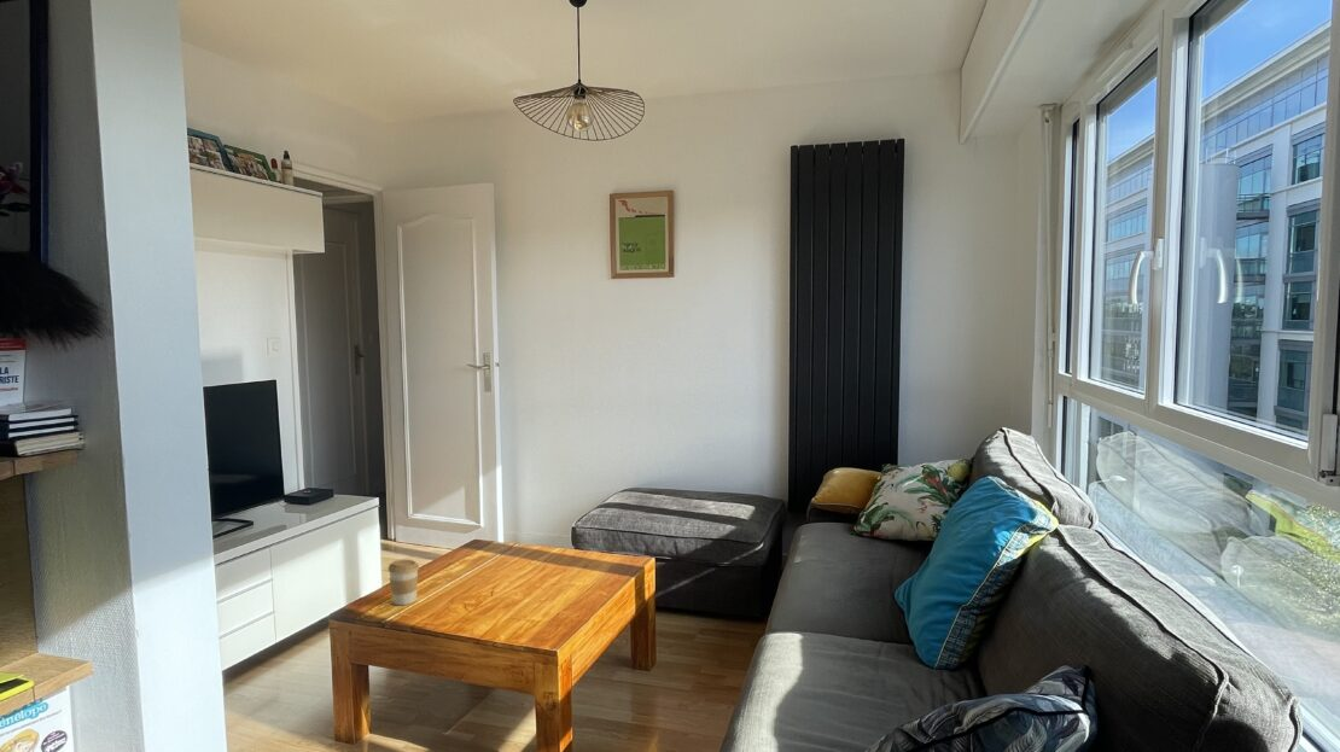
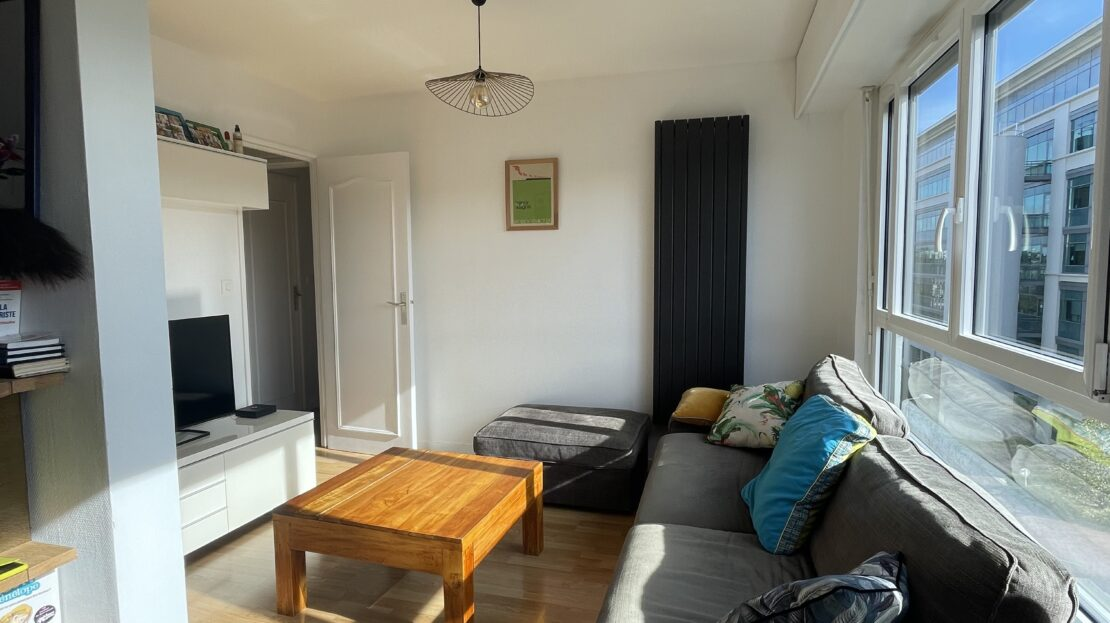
- coffee cup (403, 581)
